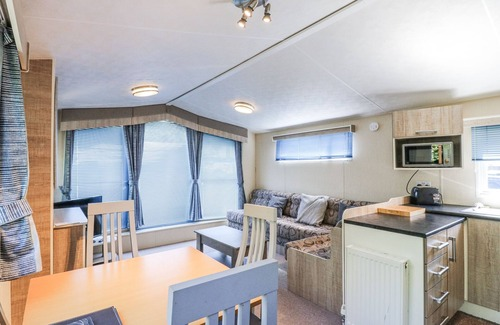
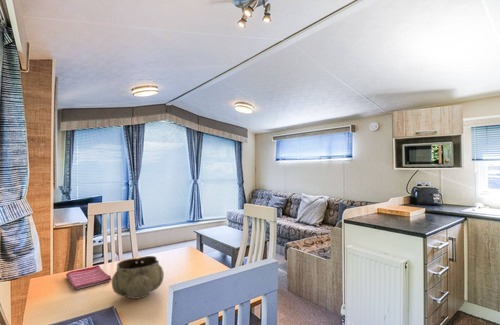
+ dish towel (88, 276)
+ decorative bowl (138, 277)
